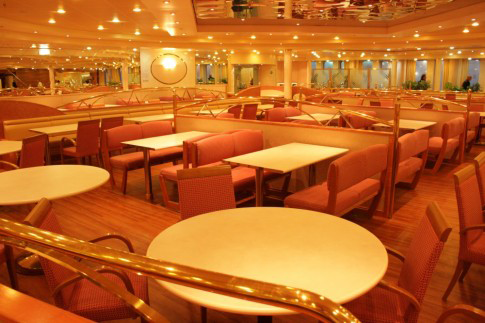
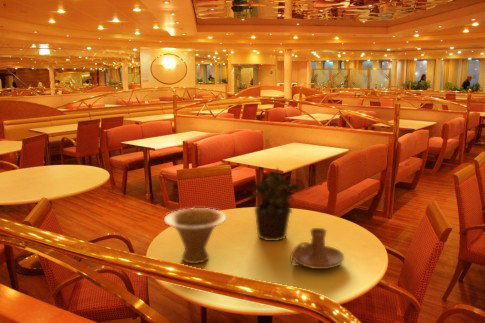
+ candle holder (313, 248)
+ bowl (195, 238)
+ potted plant (274, 202)
